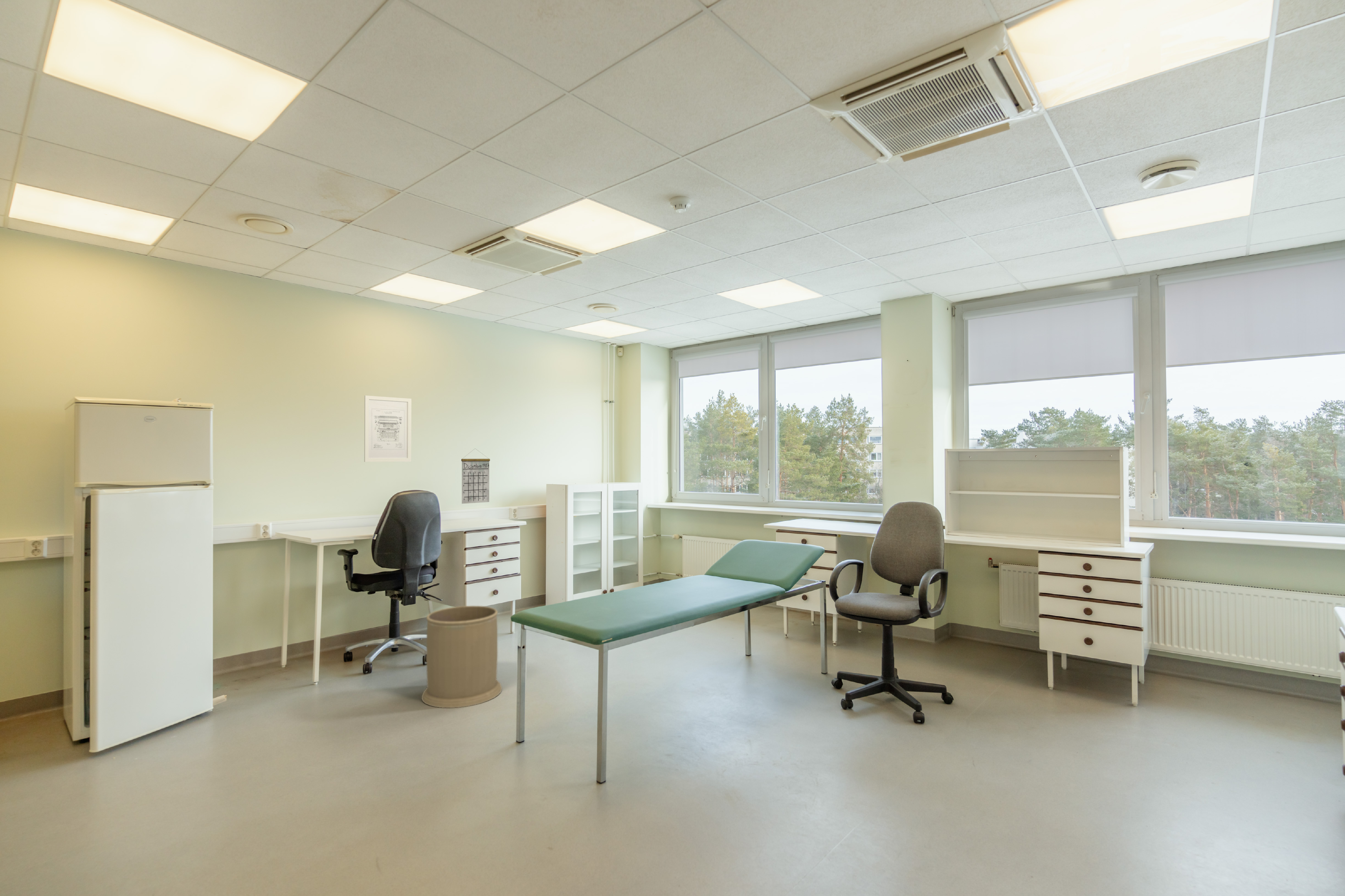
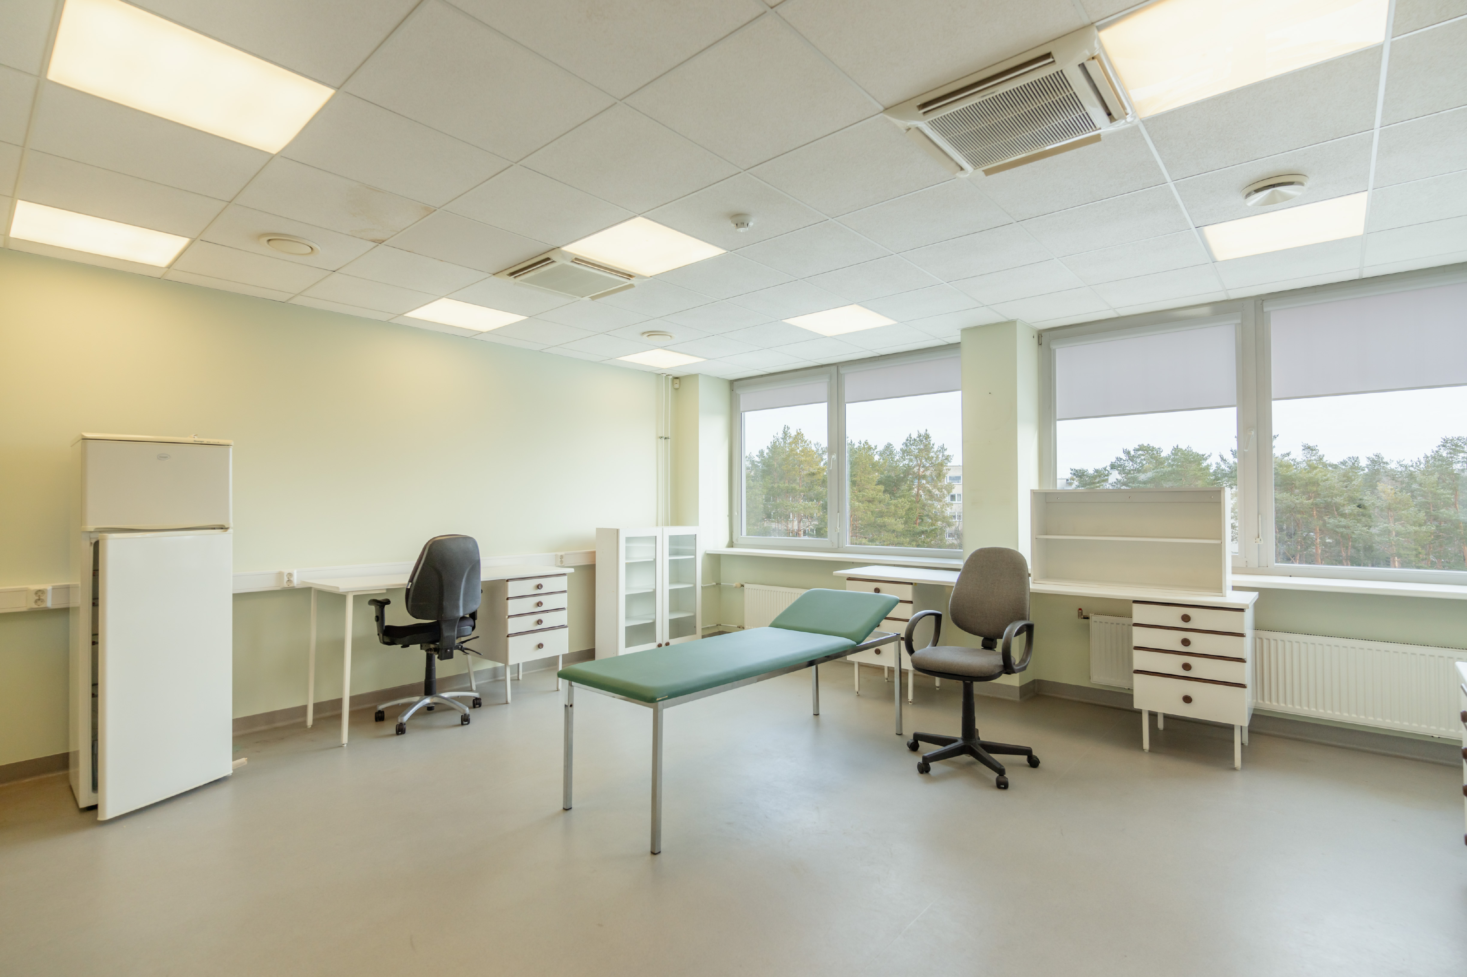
- wall art (388, 429)
- trash can (462, 653)
- calendar (476, 476)
